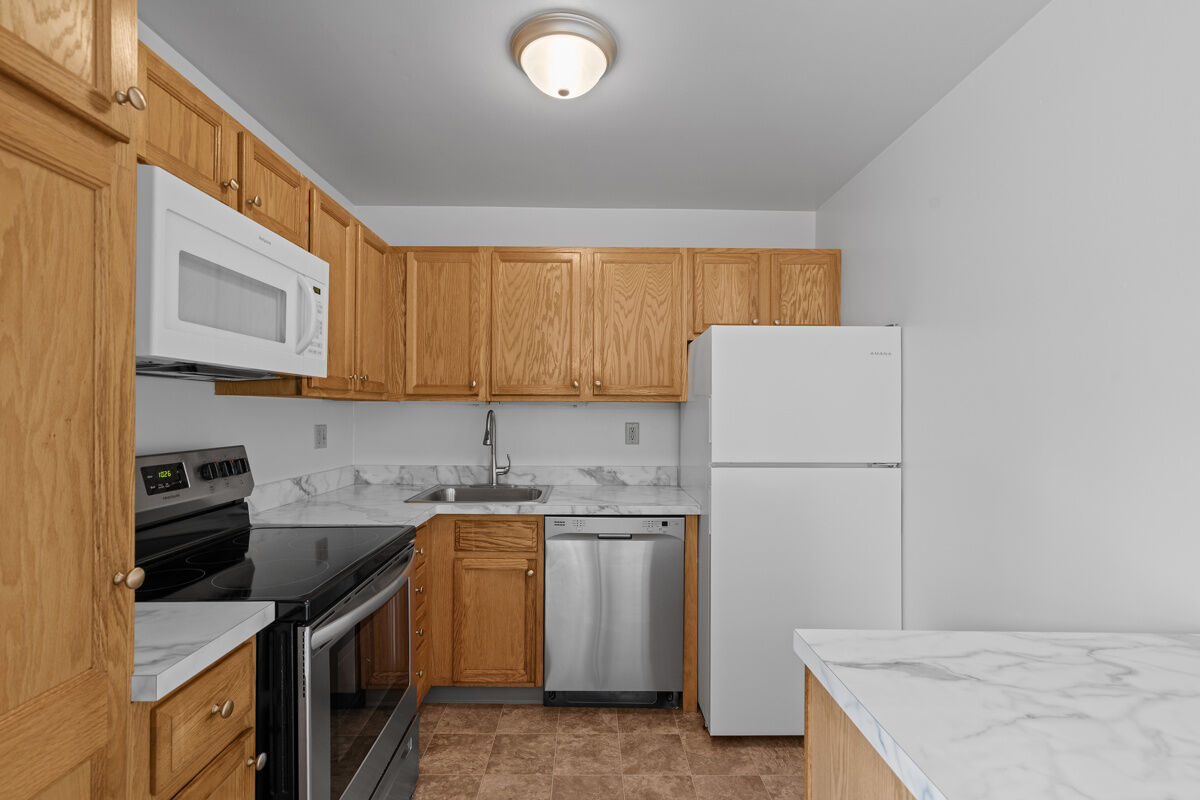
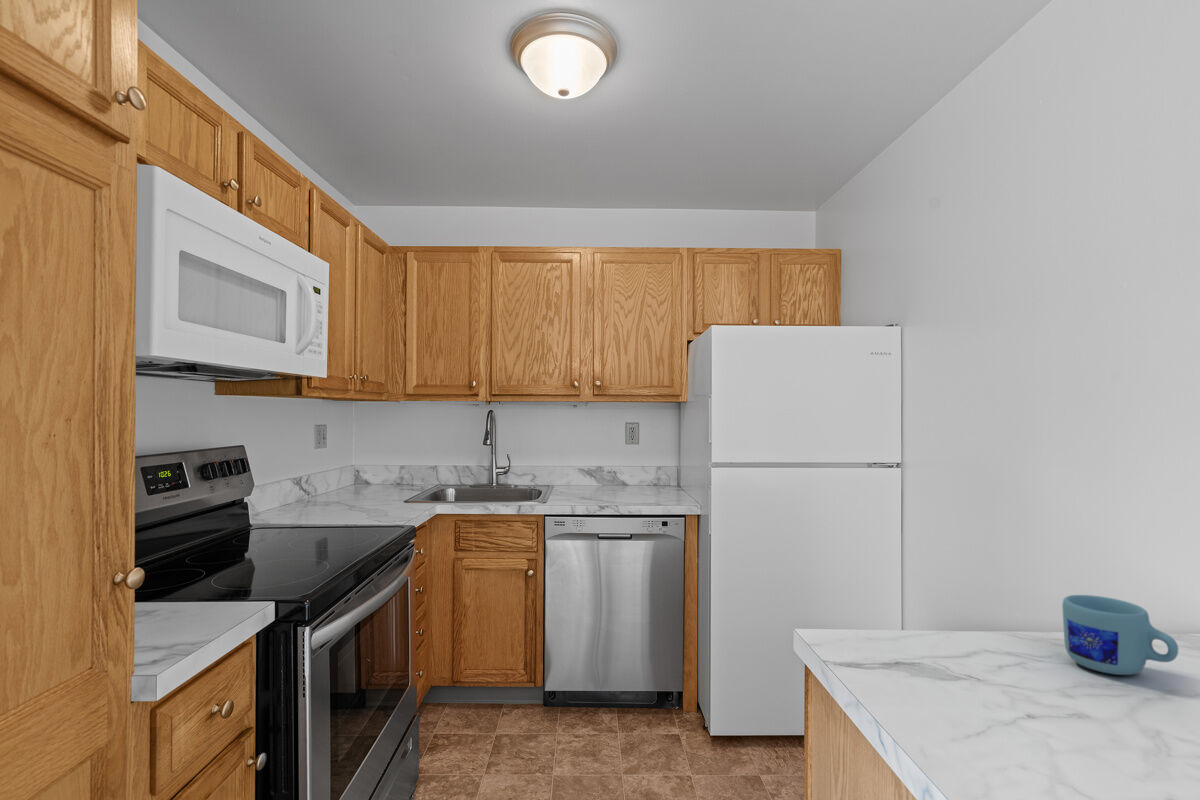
+ mug (1117, 639)
